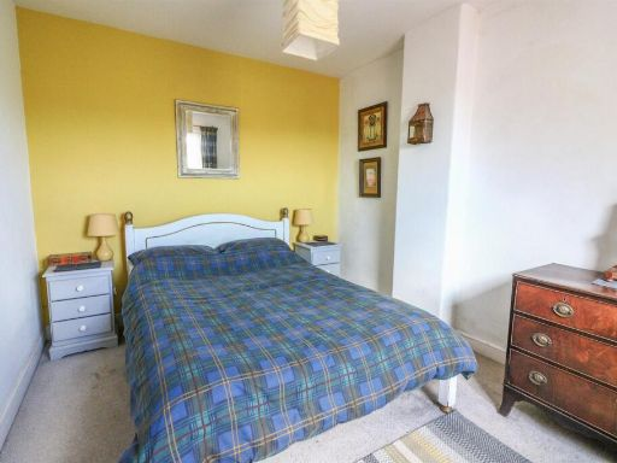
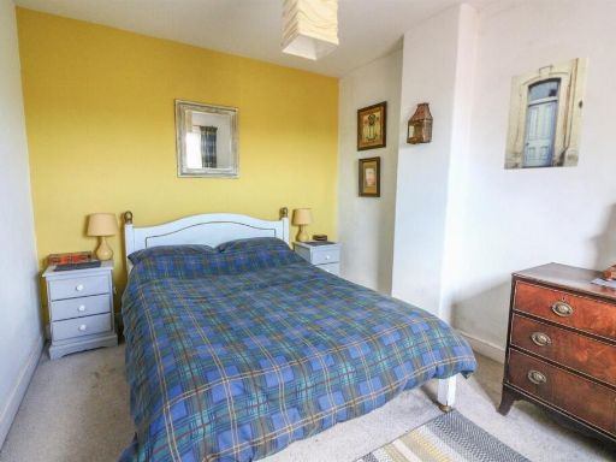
+ wall art (543, 118)
